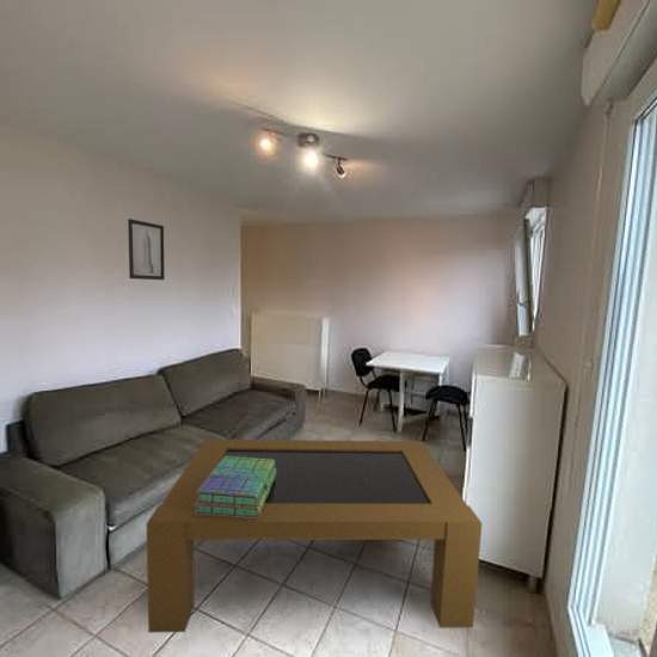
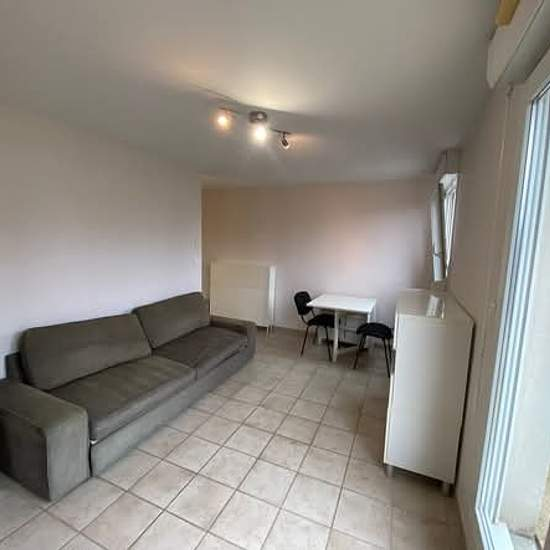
- wall art (147, 251)
- coffee table (314, 516)
- stack of books (239, 483)
